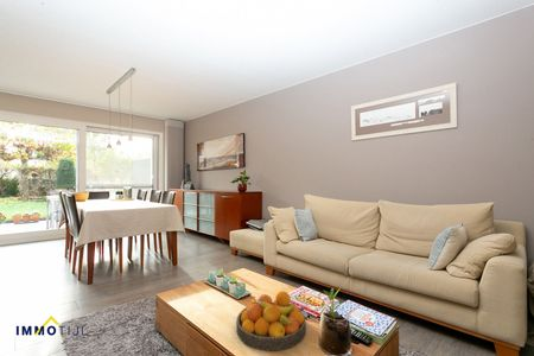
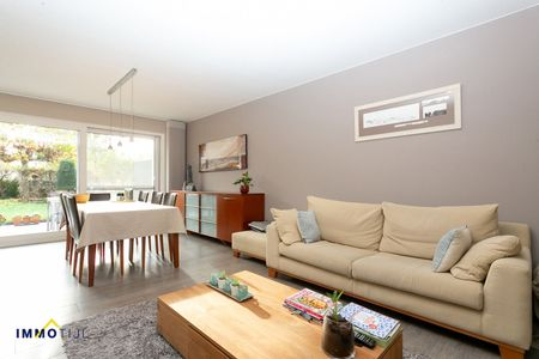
- fruit bowl (271, 313)
